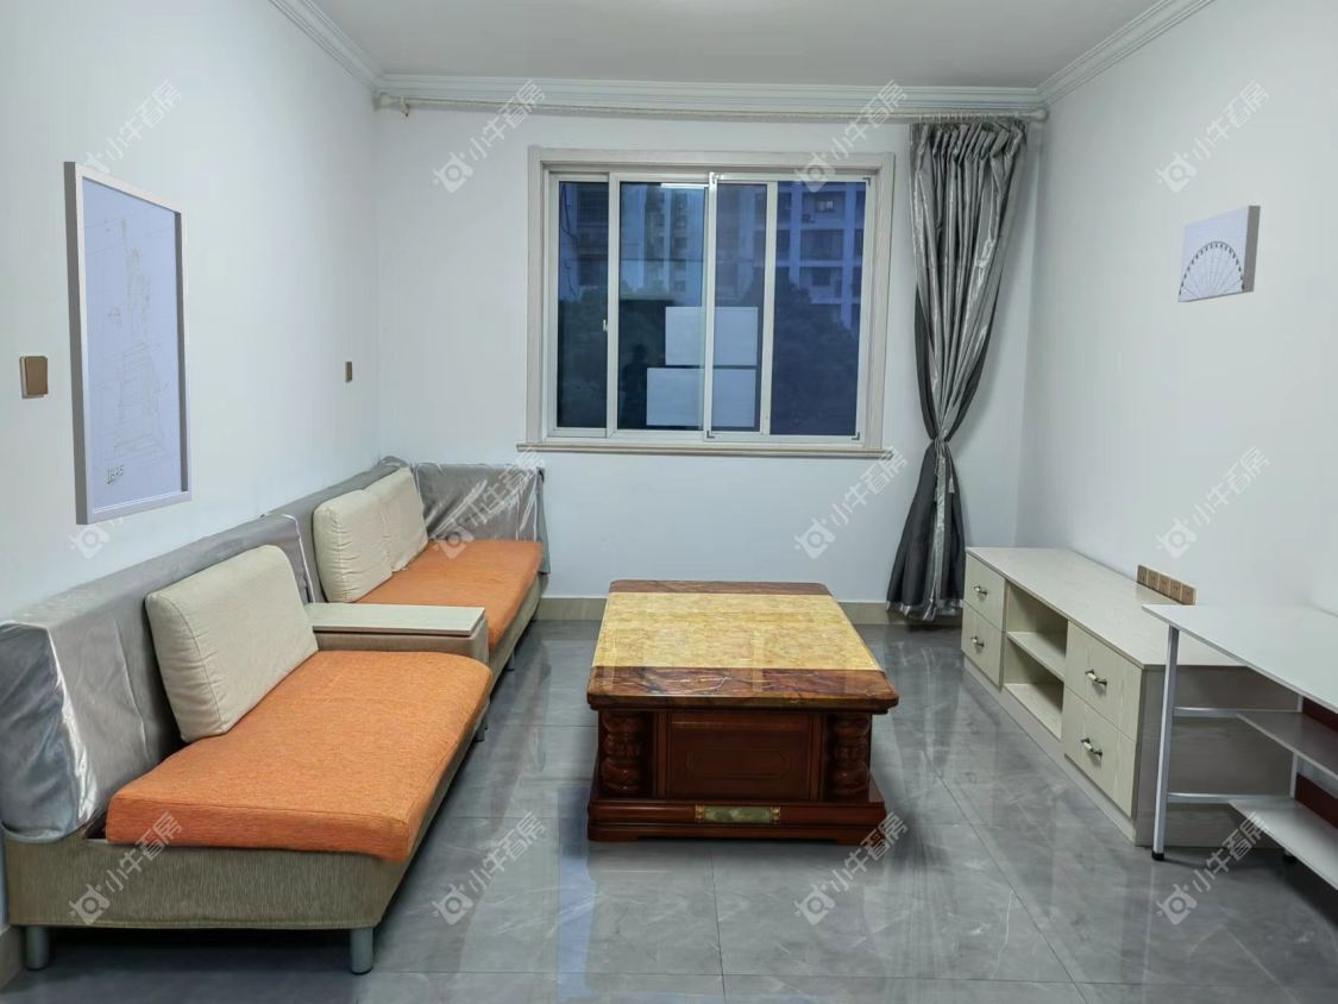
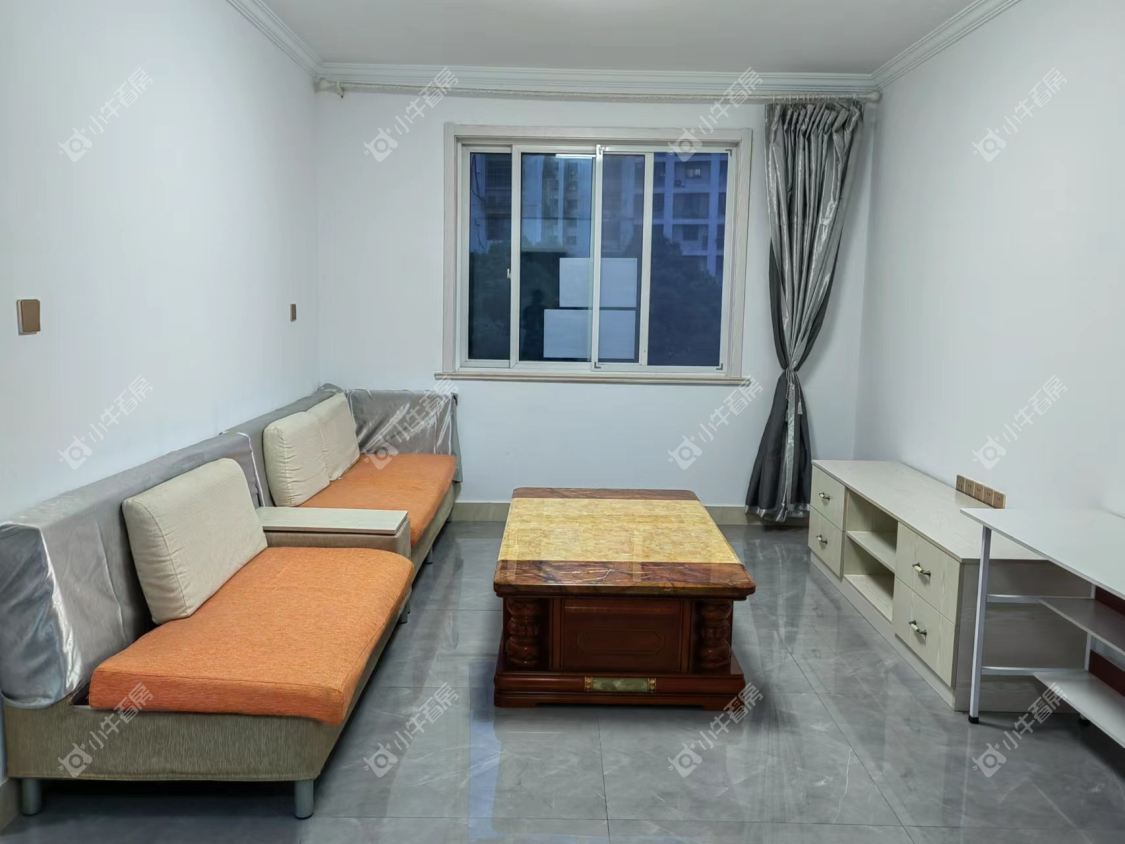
- wall art (134, 351)
- wall art (1217, 256)
